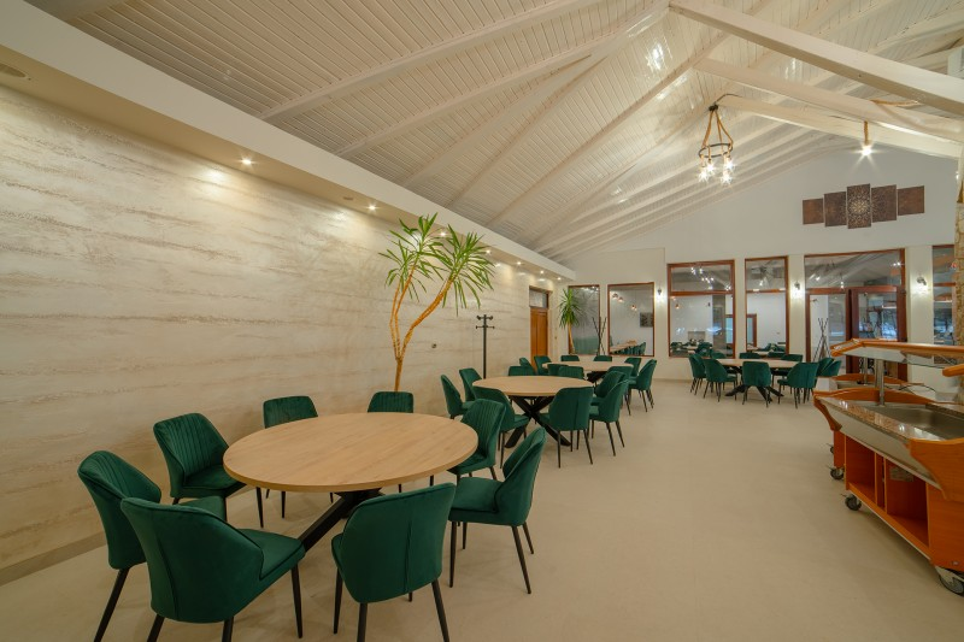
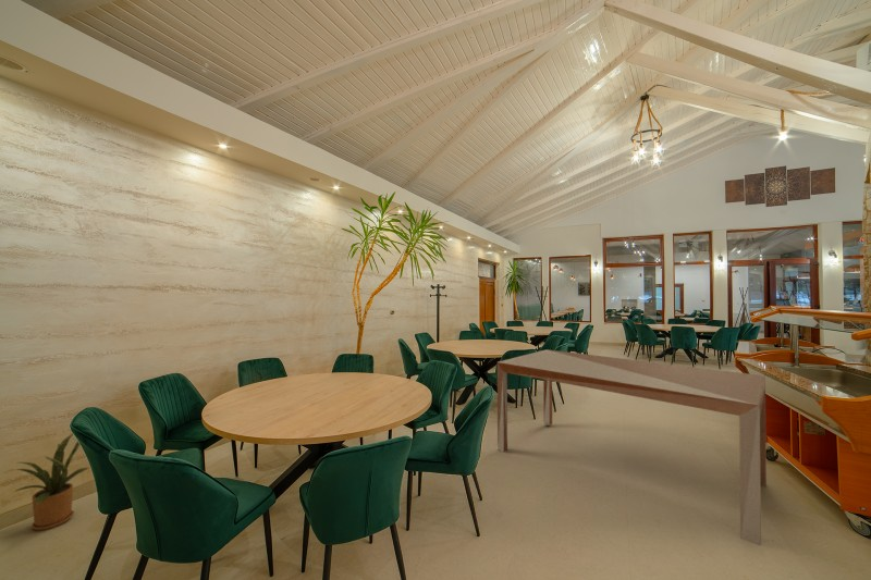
+ table (624, 394)
+ house plant (48, 482)
